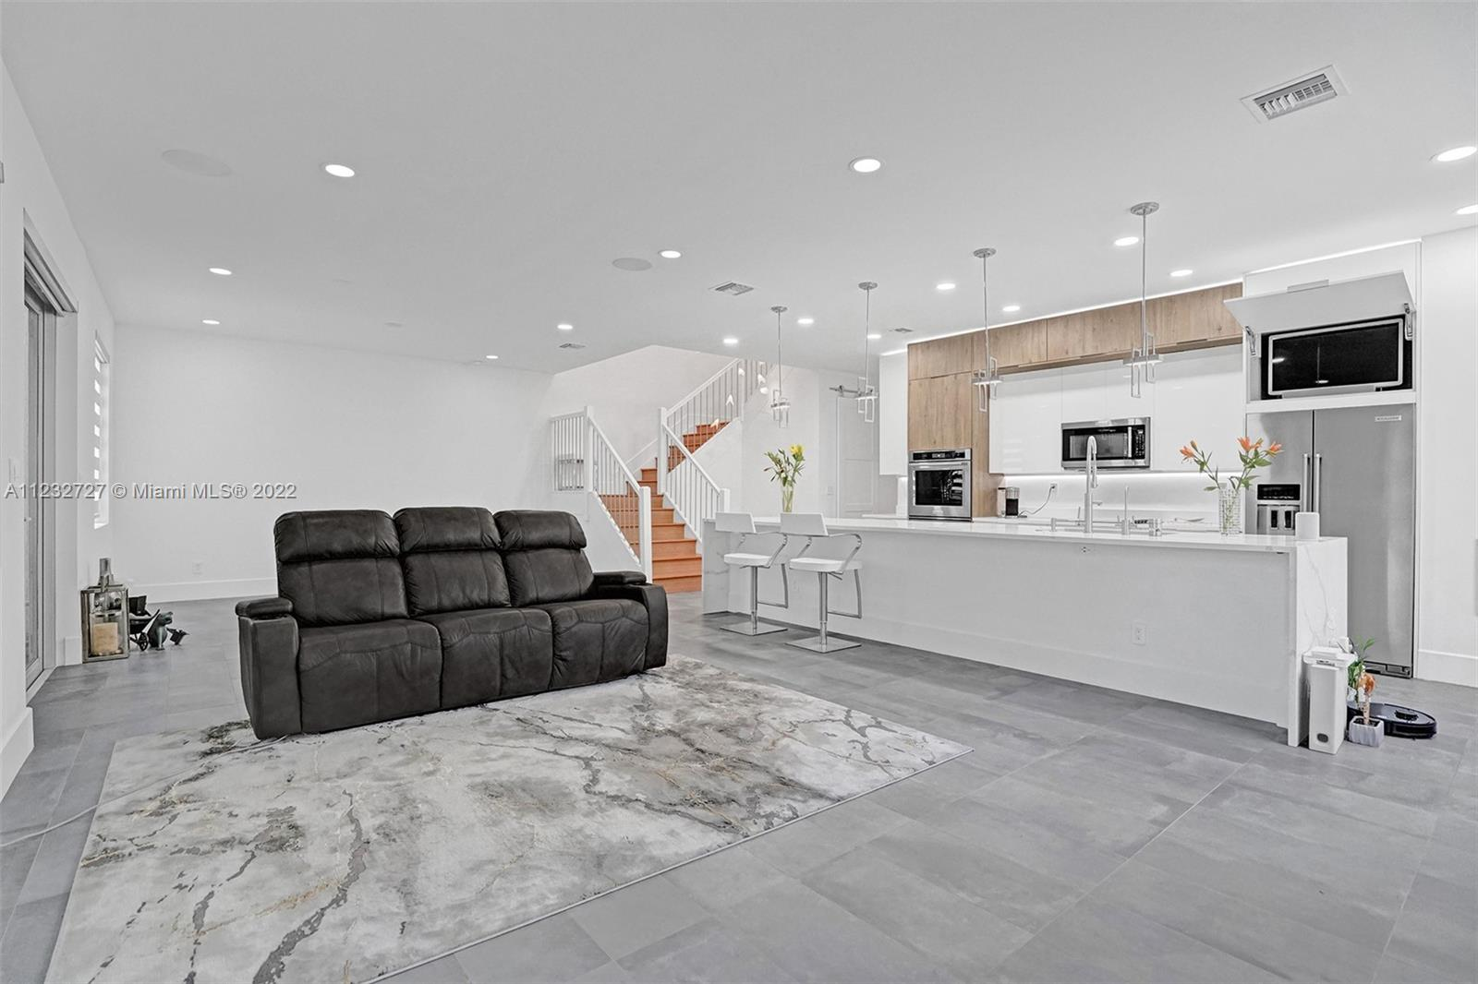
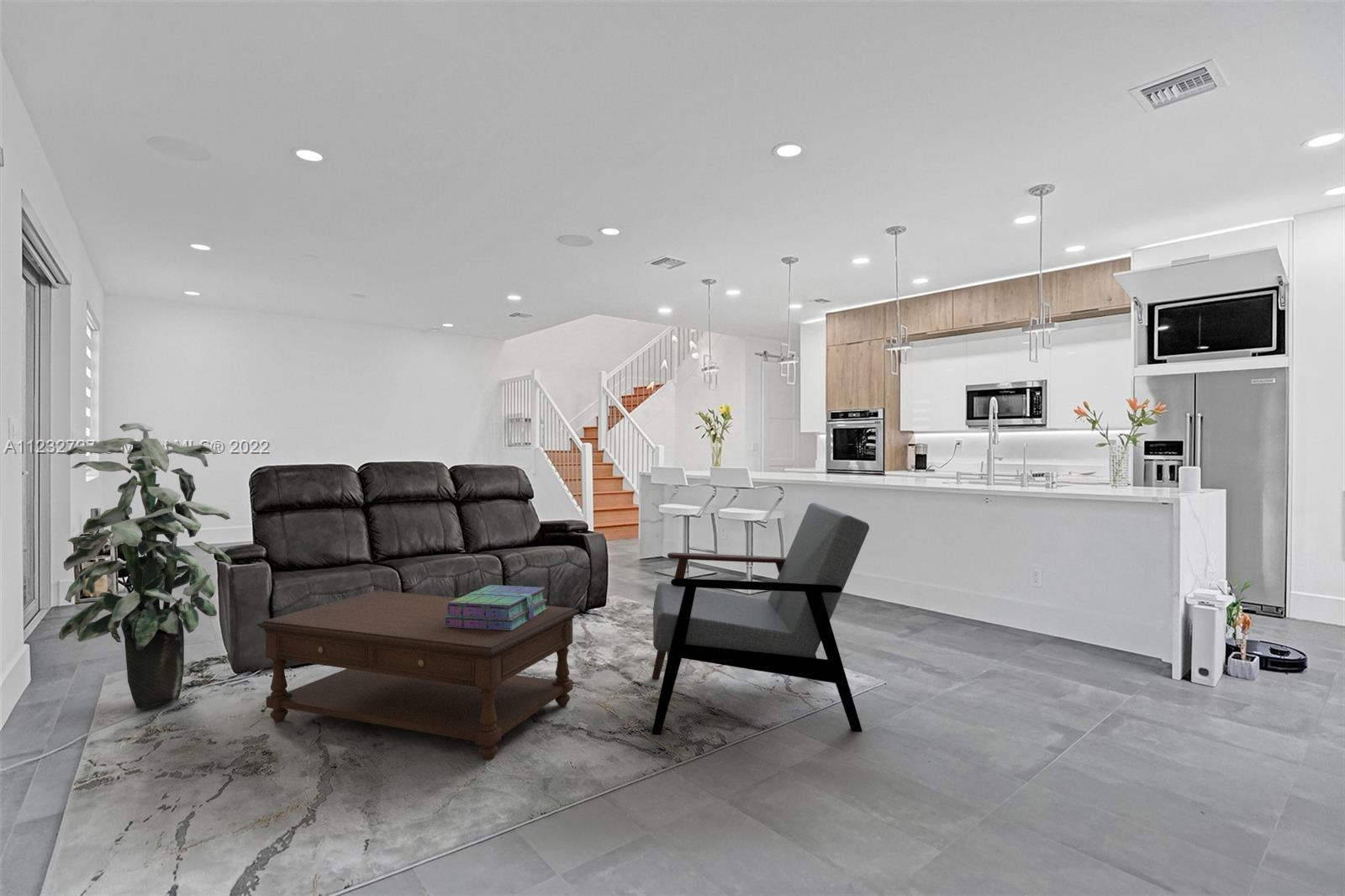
+ indoor plant (145, 563)
+ stack of books (498, 605)
+ armchair (751, 604)
+ coffee table (425, 663)
